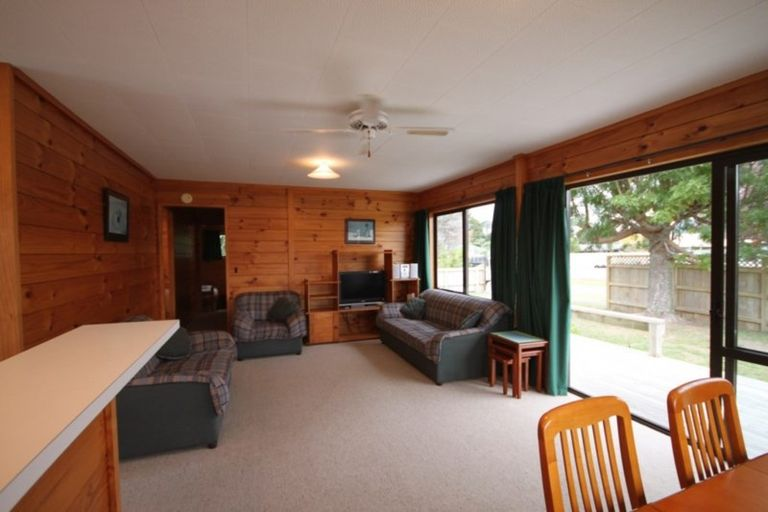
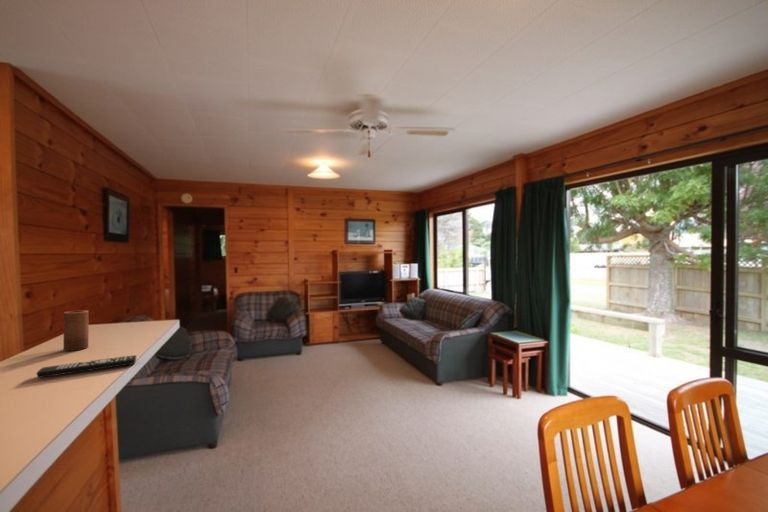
+ candle (76, 329)
+ remote control (90, 365)
